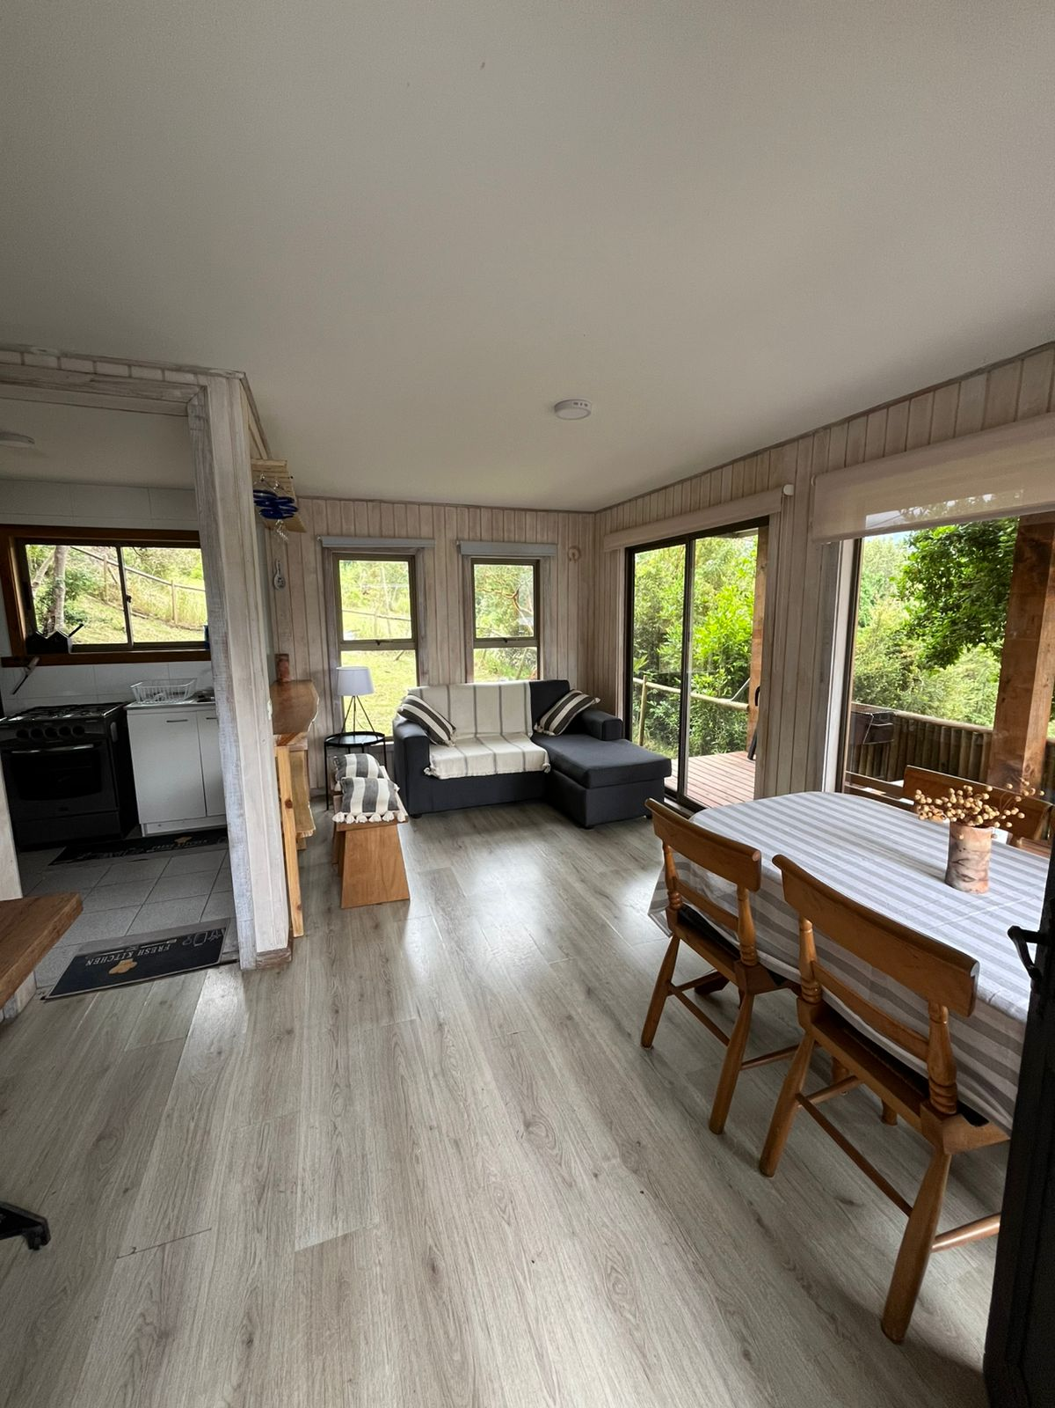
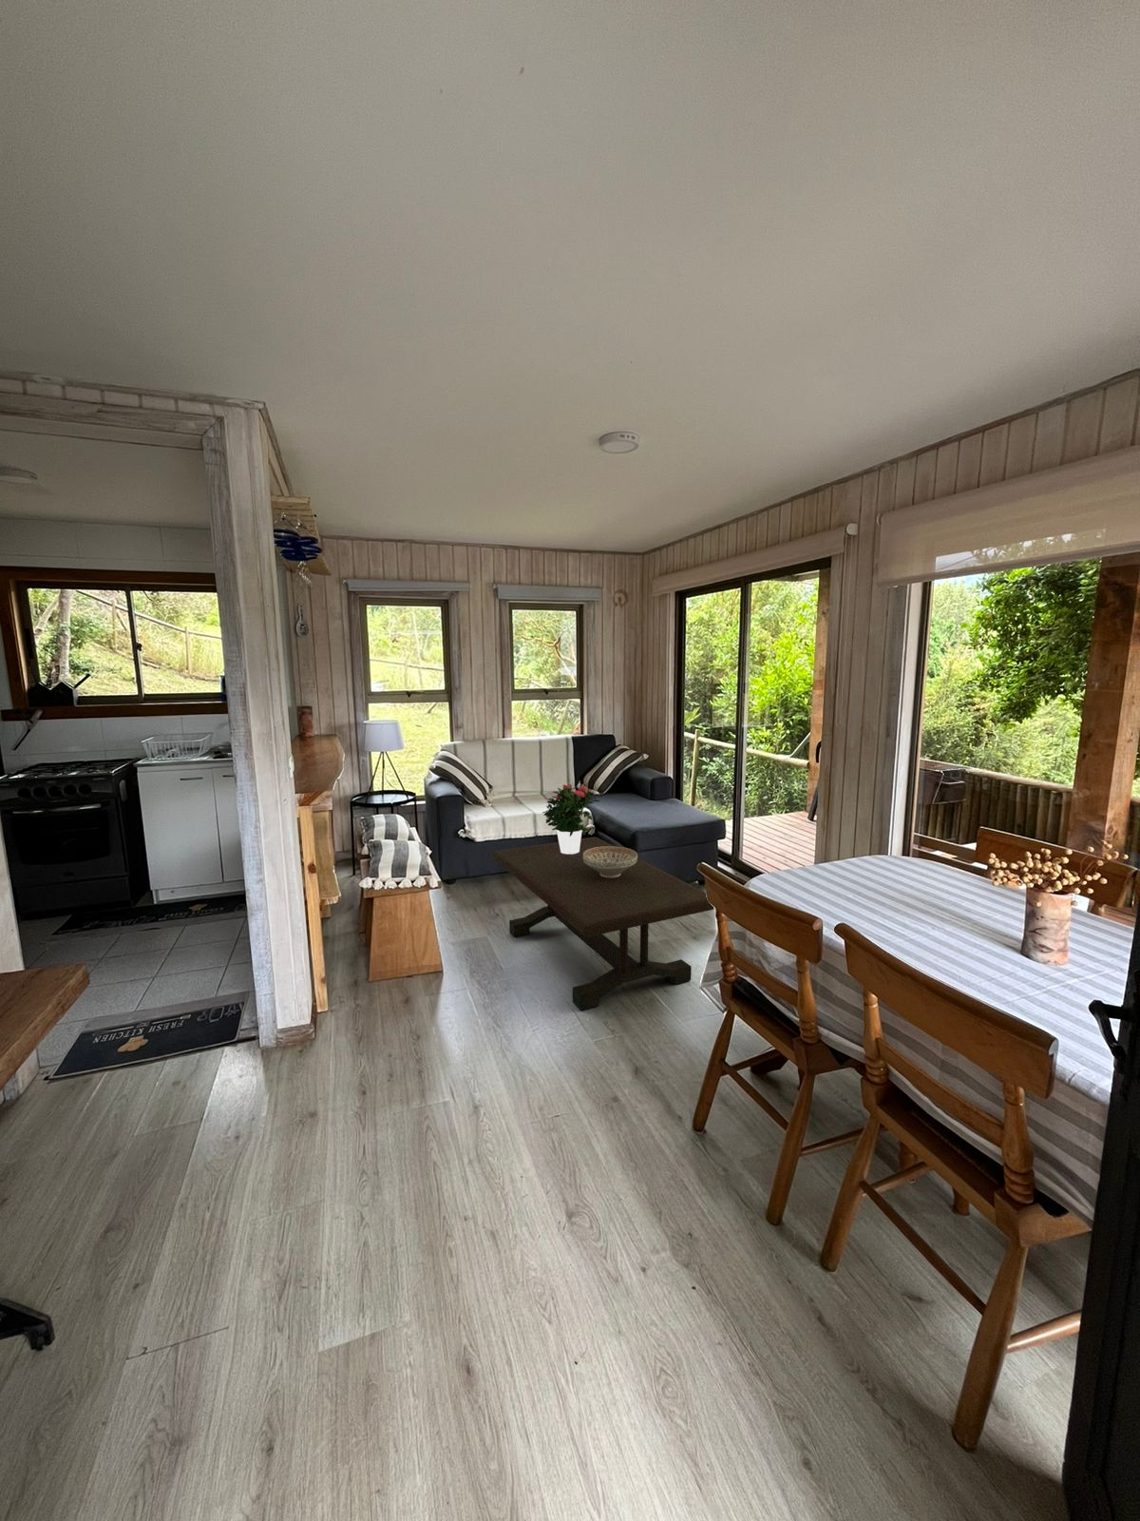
+ decorative bowl (610, 863)
+ coffee table (592, 913)
+ potted flower (571, 818)
